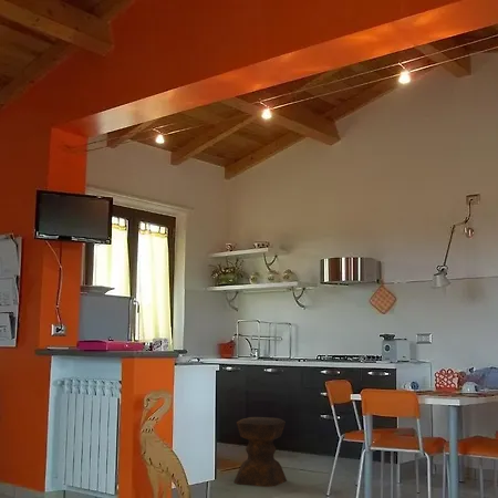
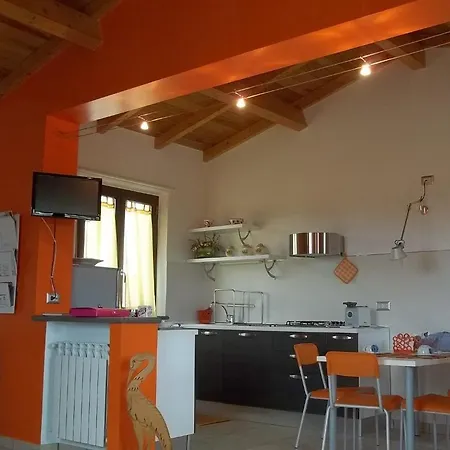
- stool (260, 449)
